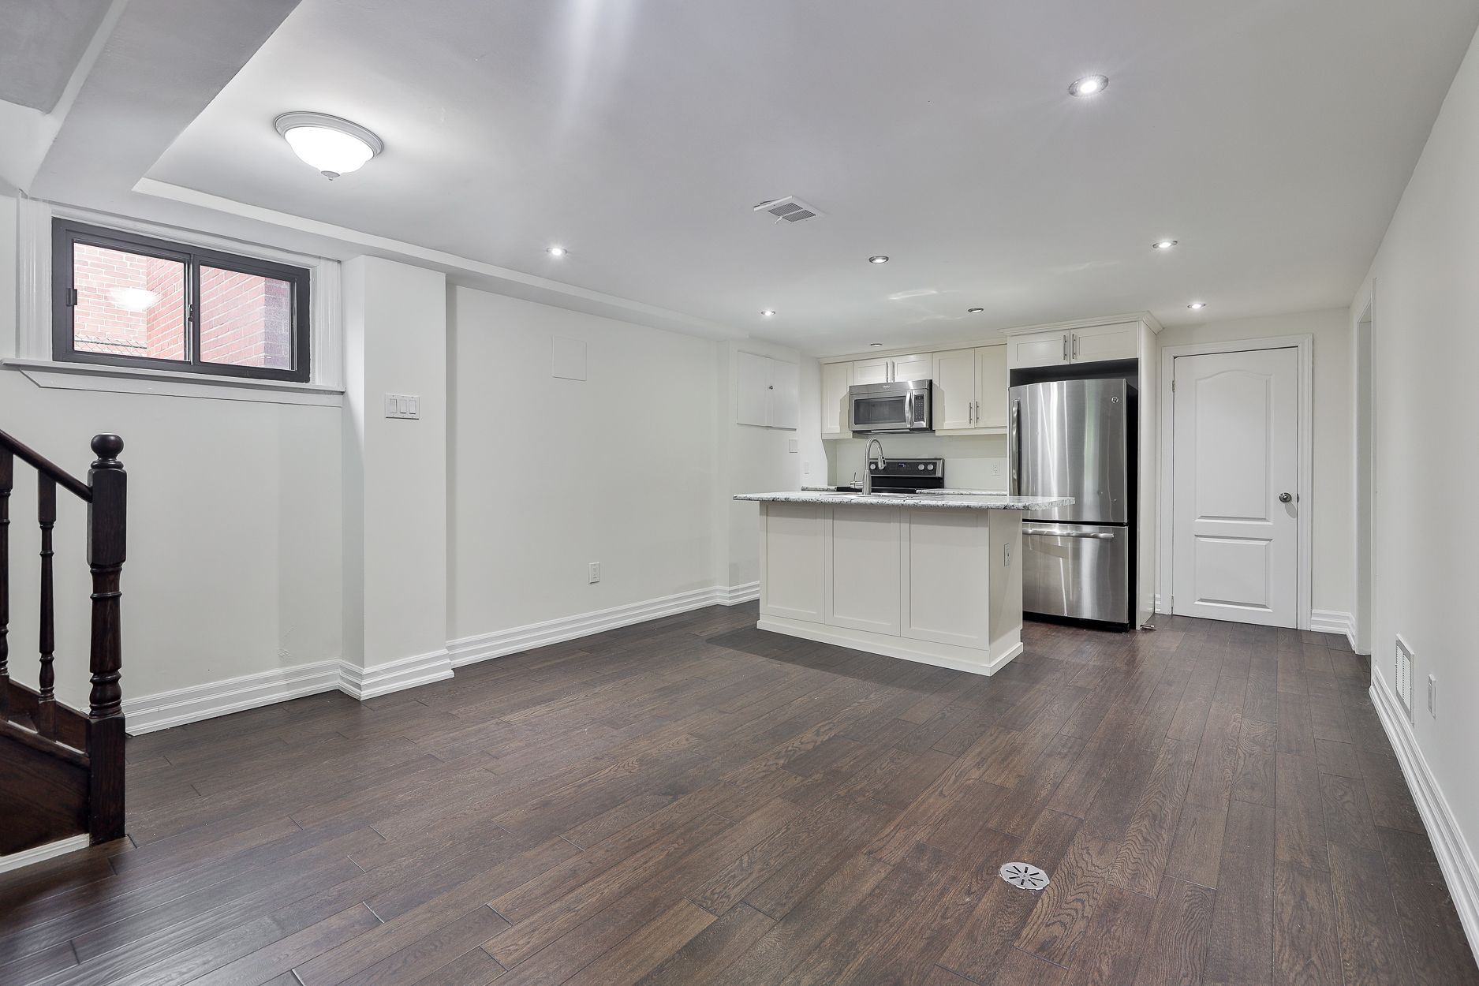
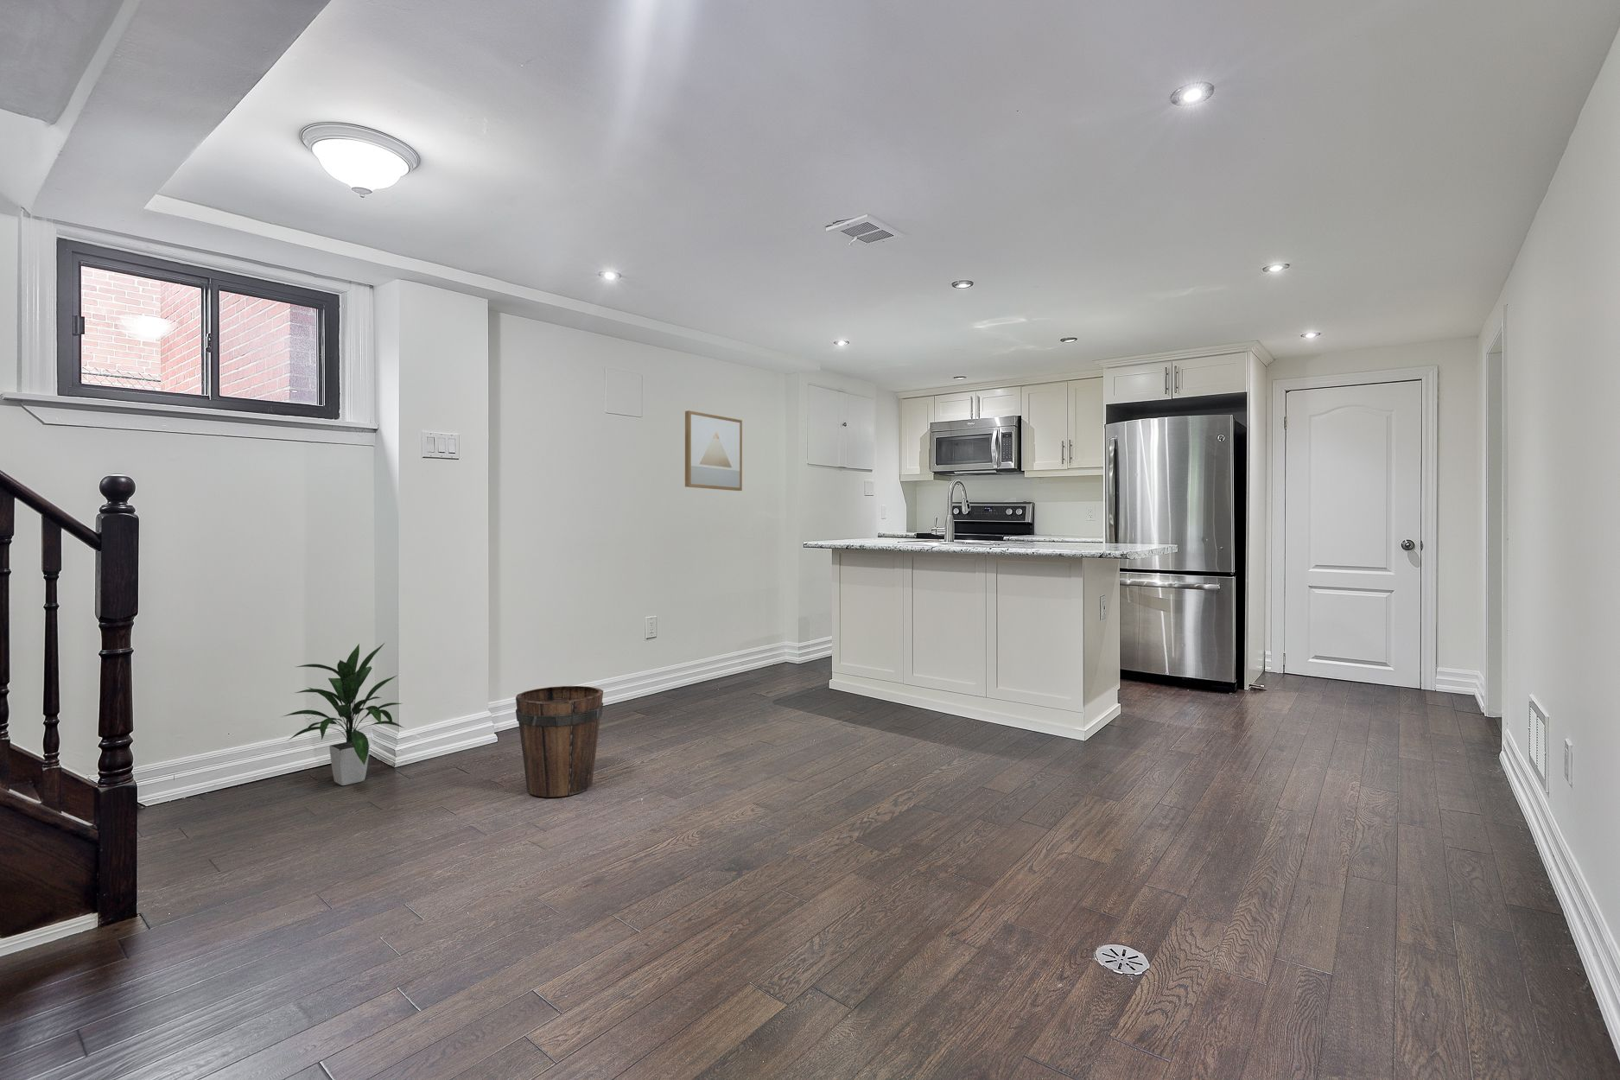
+ indoor plant (348, 714)
+ bucket (559, 740)
+ wall art (715, 452)
